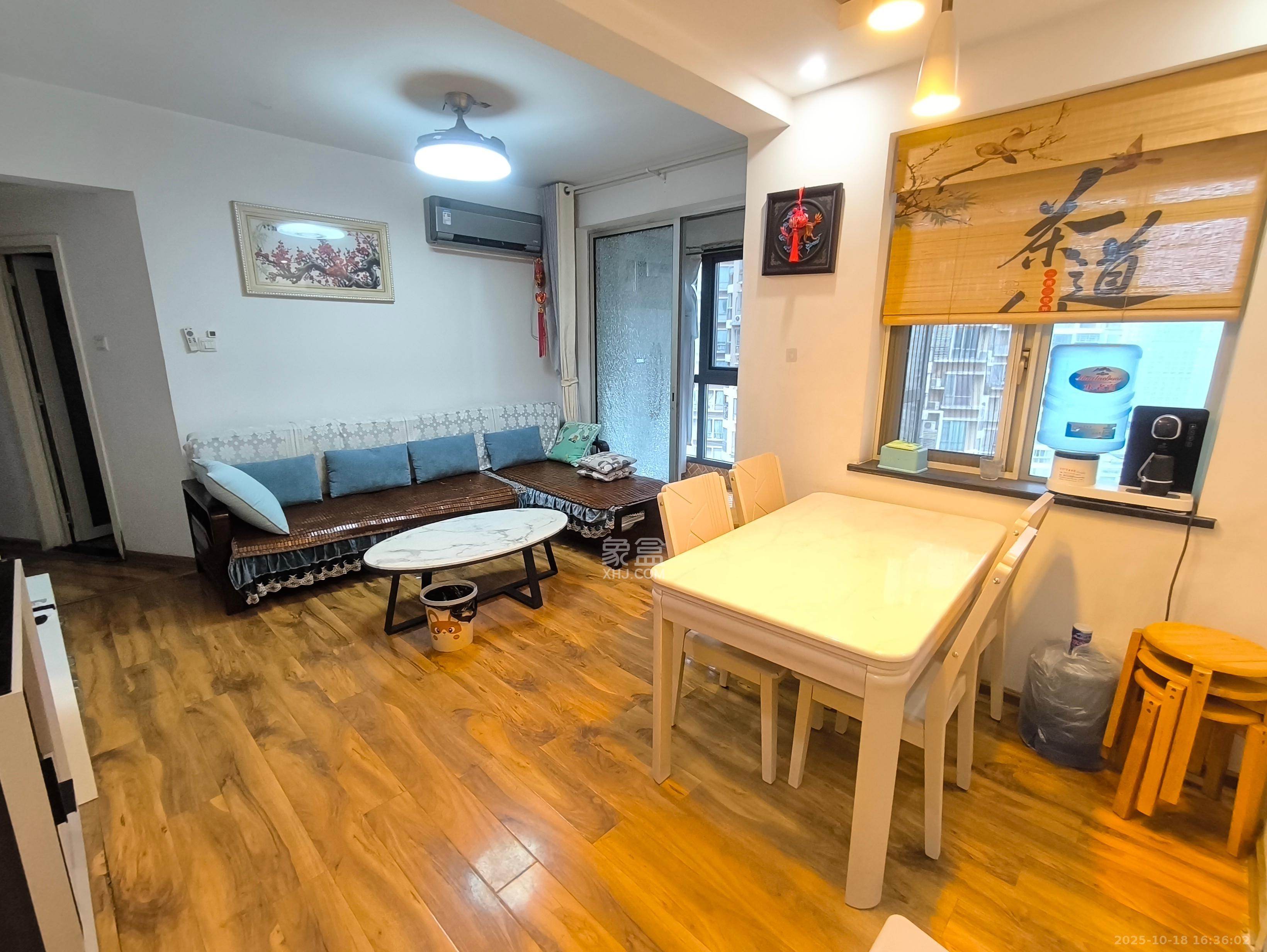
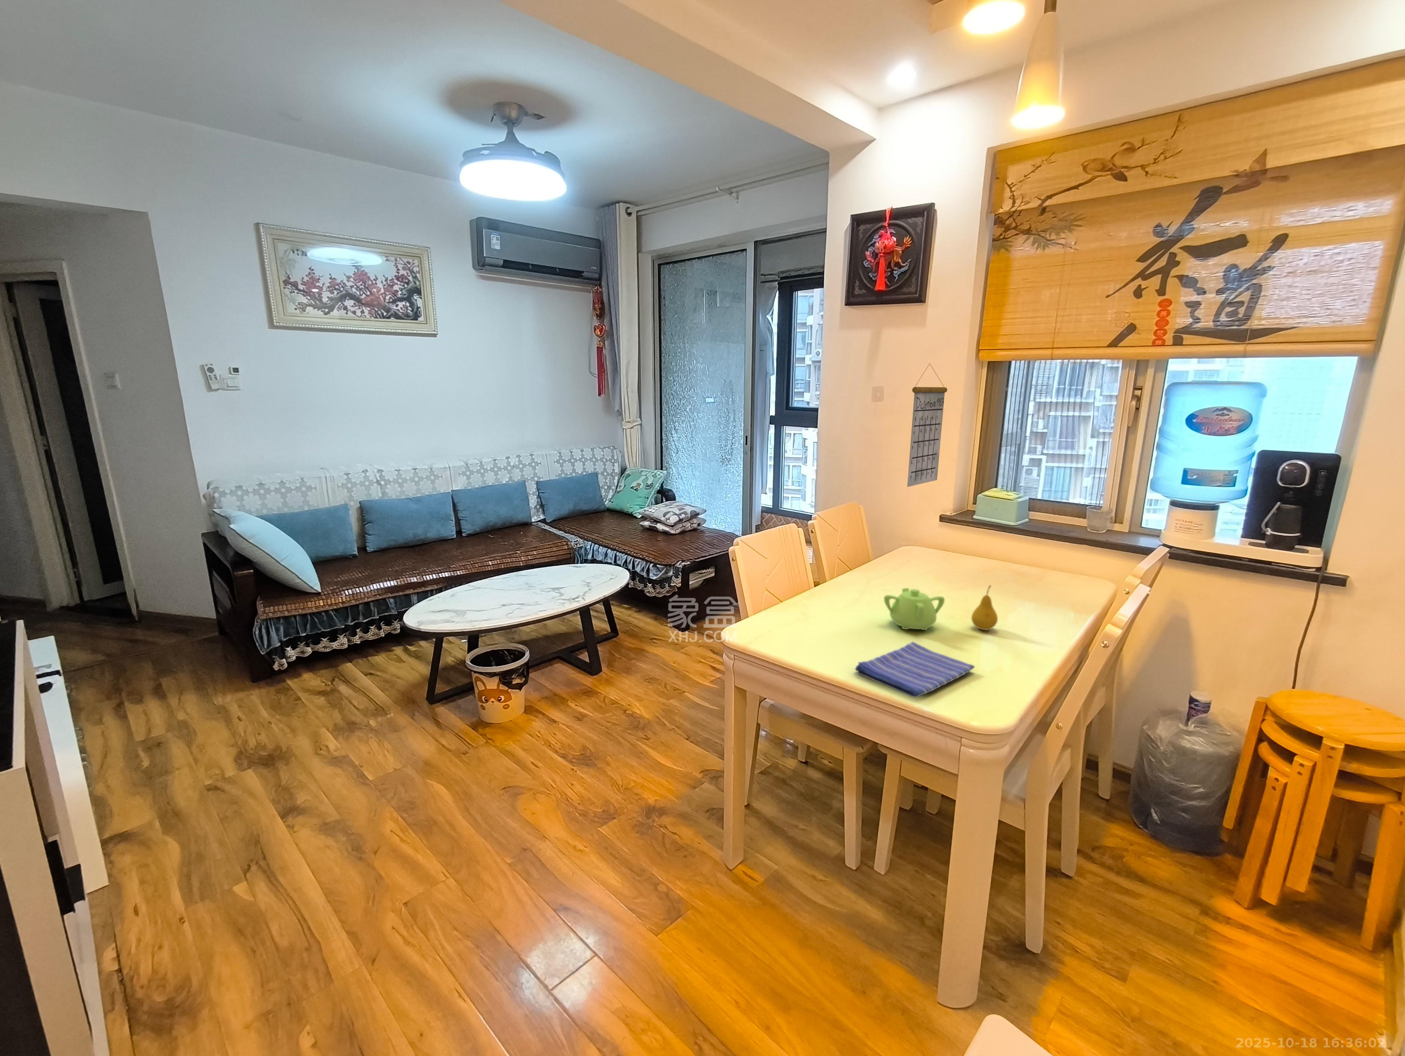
+ dish towel (914, 667)
+ fruit (985, 608)
+ calendar (927, 424)
+ teapot (913, 607)
